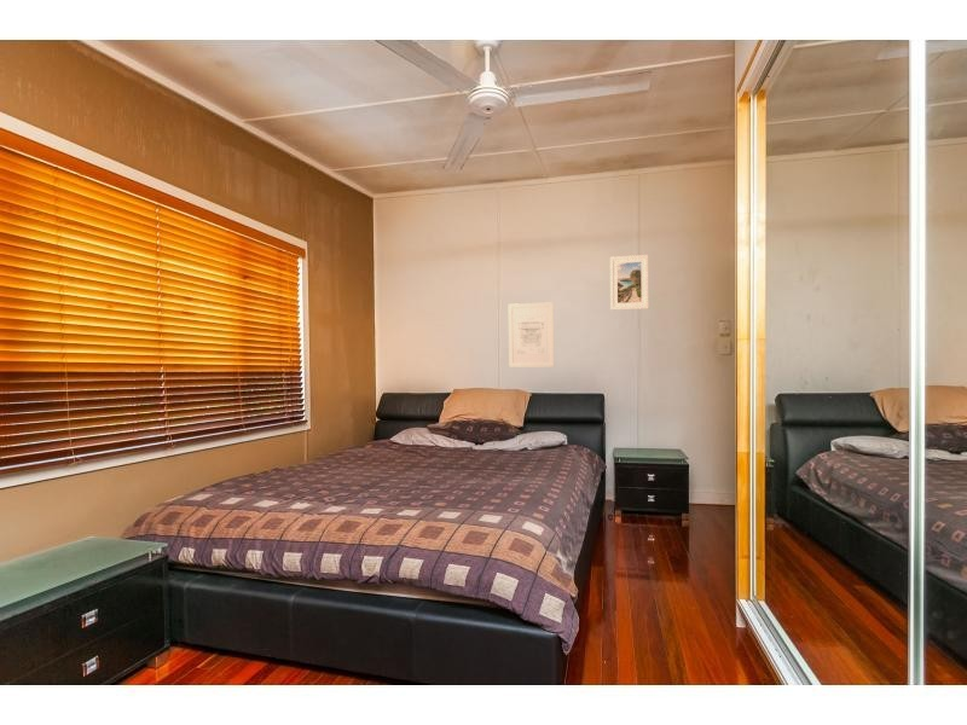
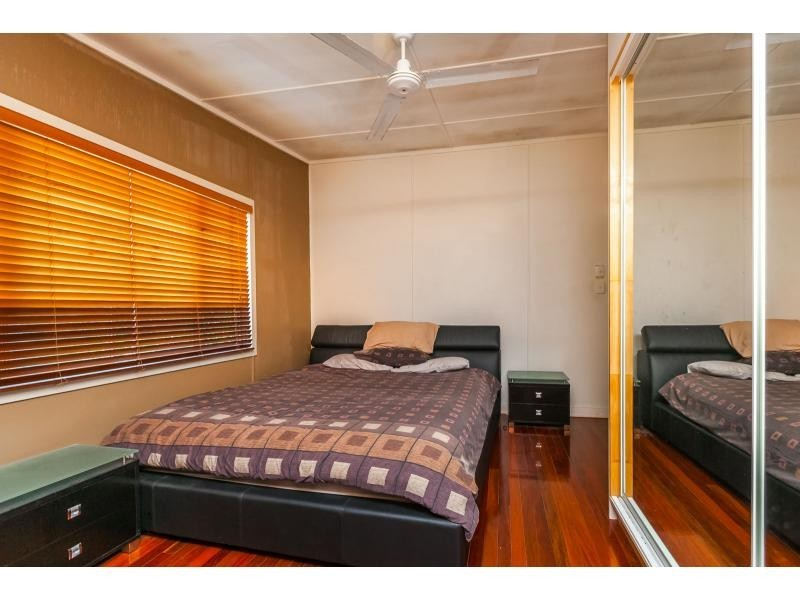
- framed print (629, 283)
- wall art (531, 335)
